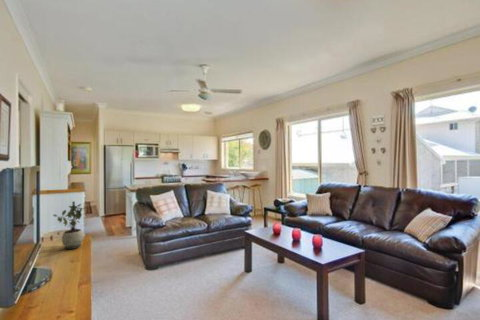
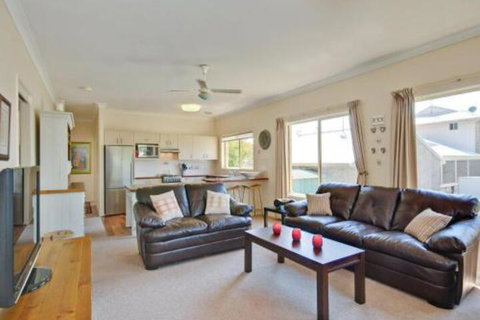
- potted plant (69, 225)
